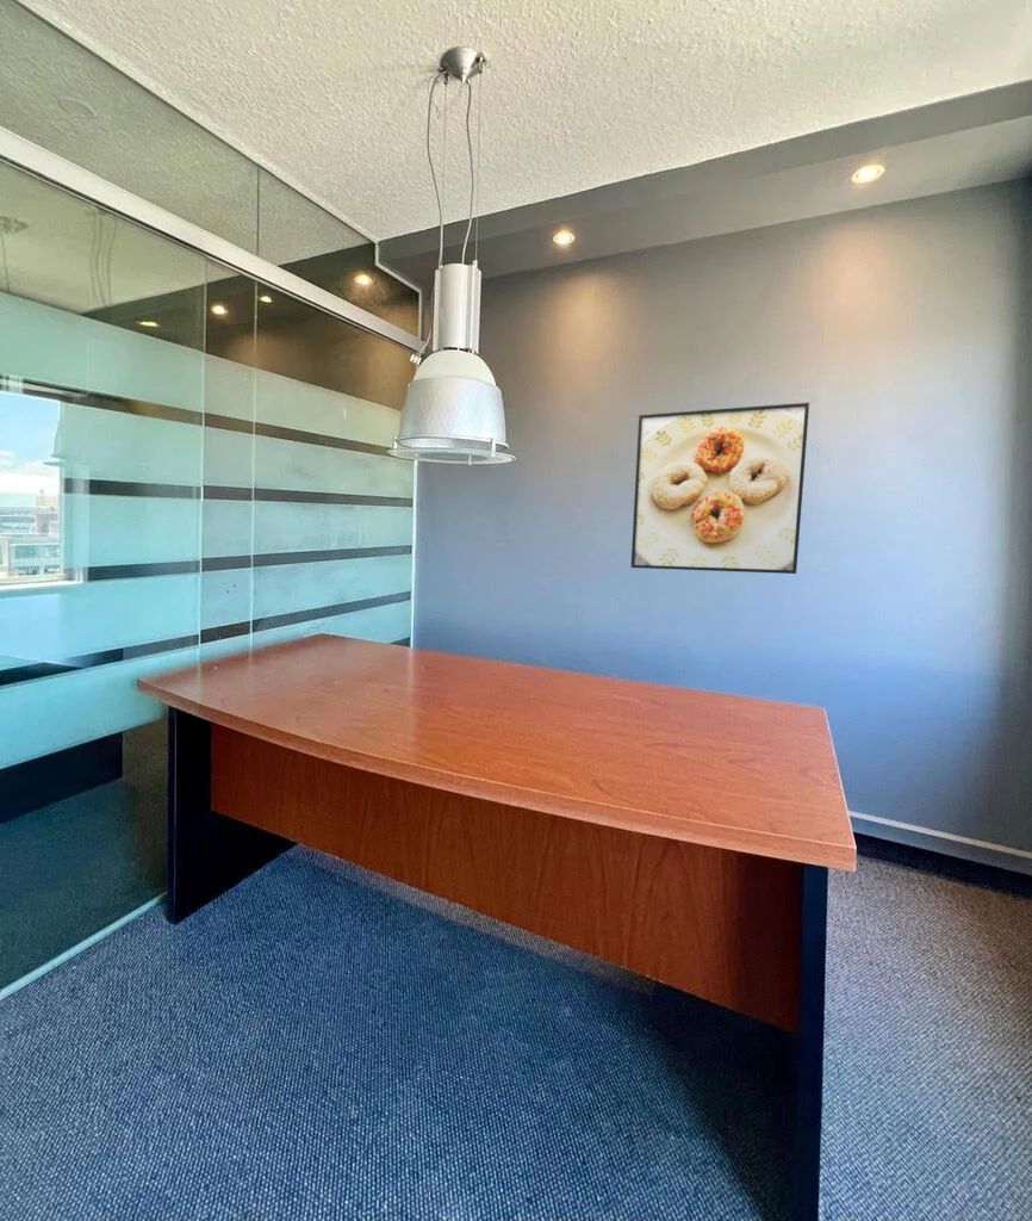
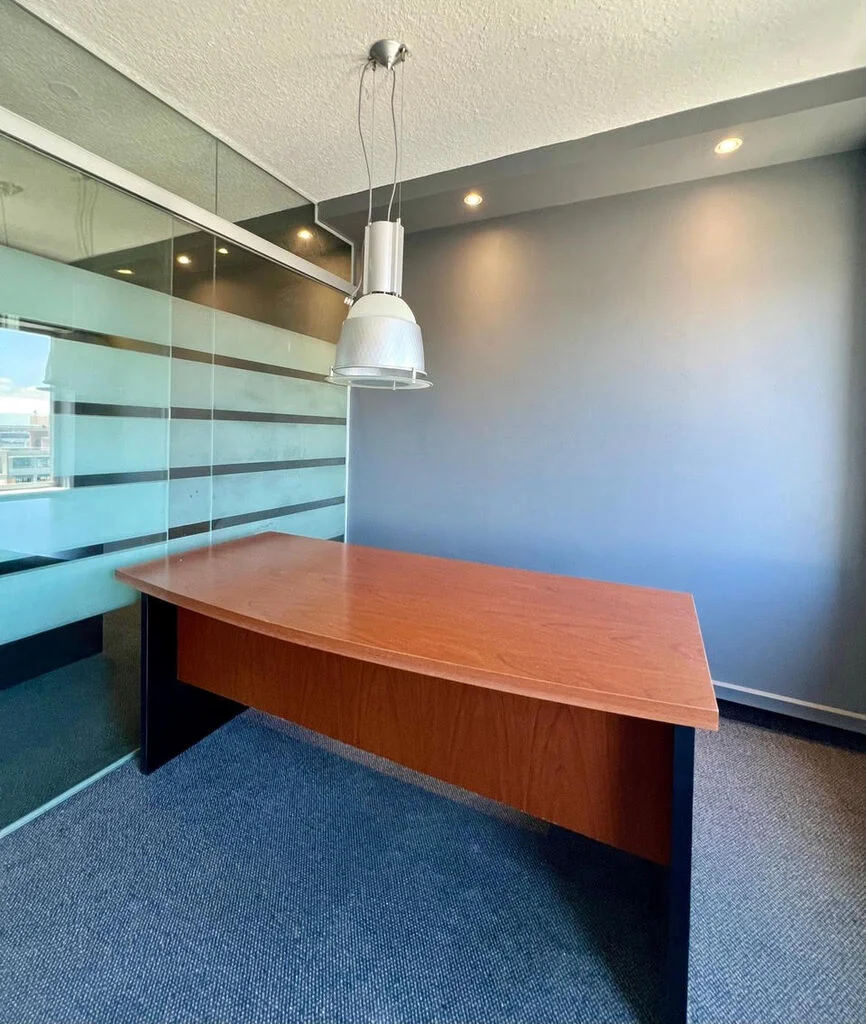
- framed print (714, 490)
